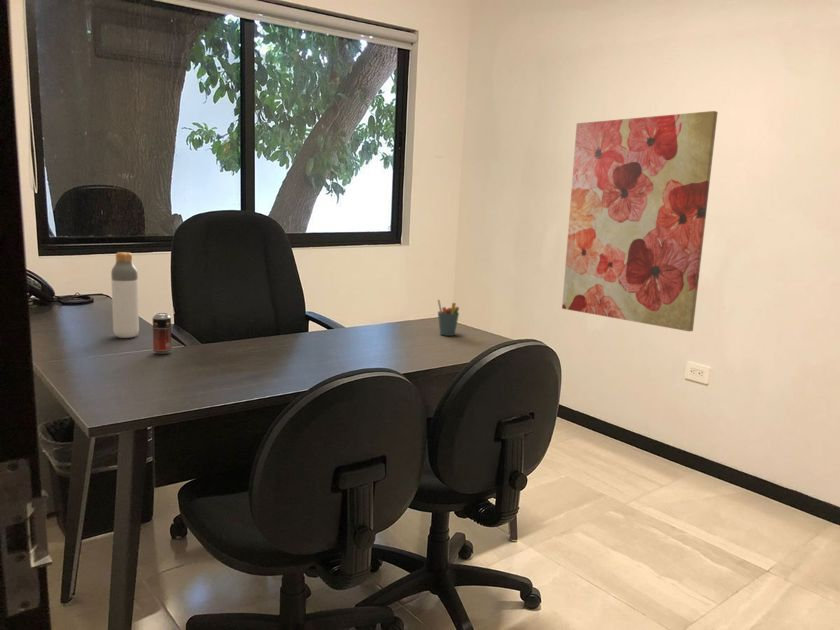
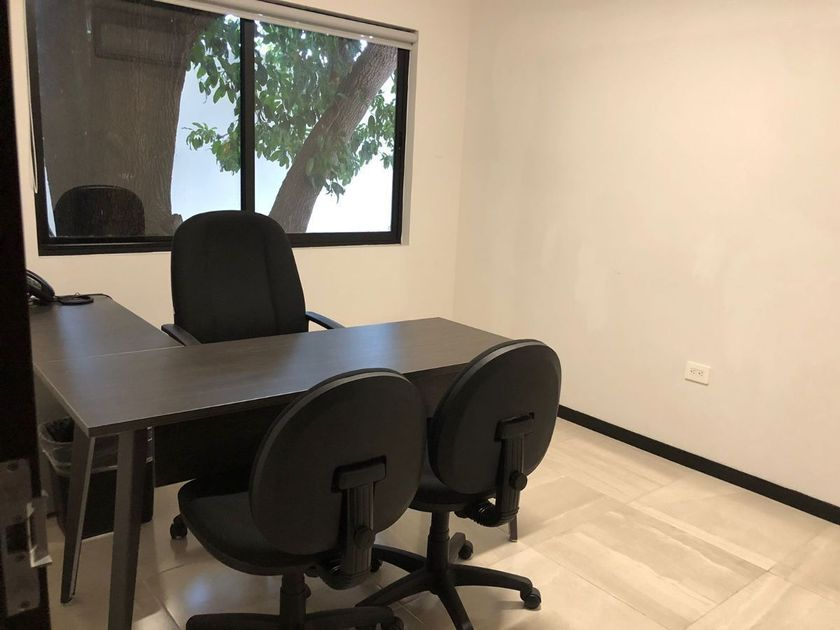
- wall art (631, 220)
- bottle (125, 295)
- pen holder (448, 317)
- beverage can (162, 333)
